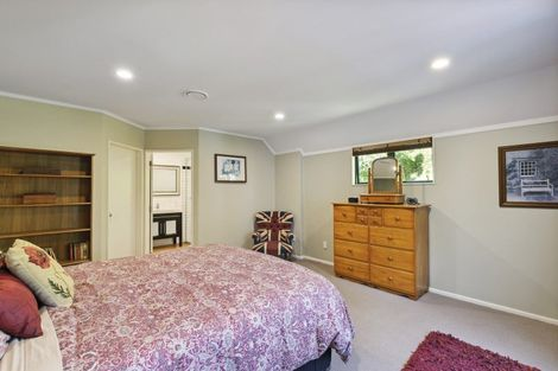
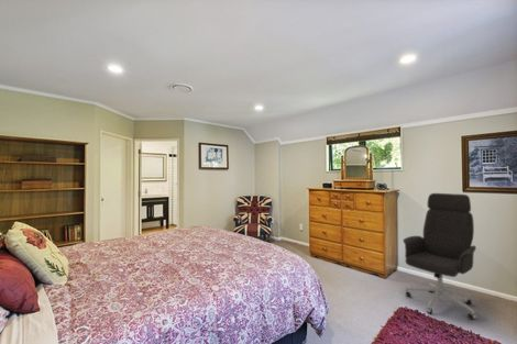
+ office chair (440, 248)
